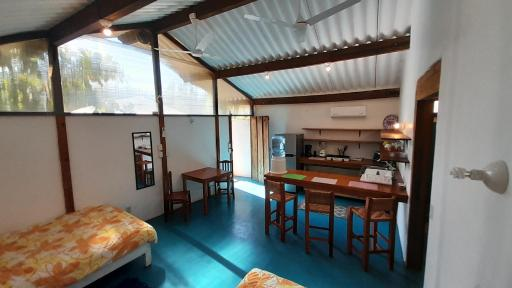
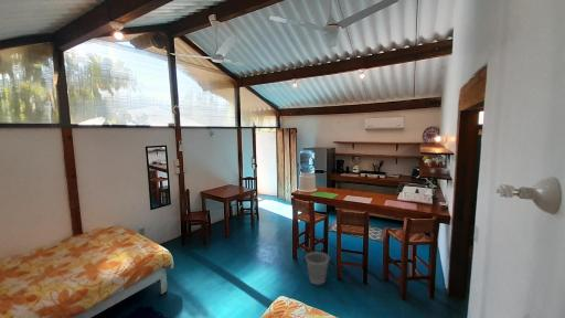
+ wastebasket (317, 268)
